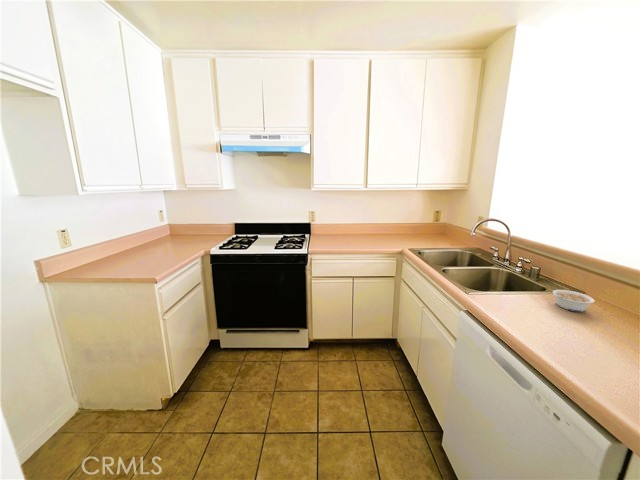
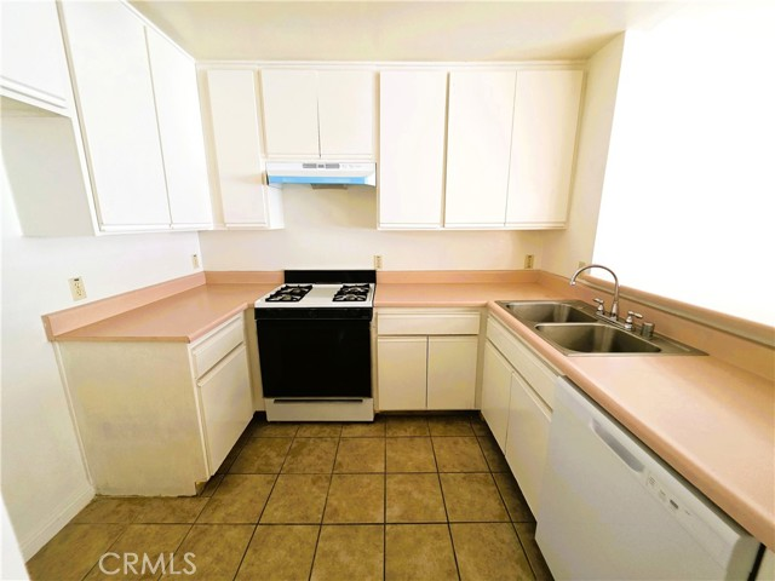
- legume (571, 300)
